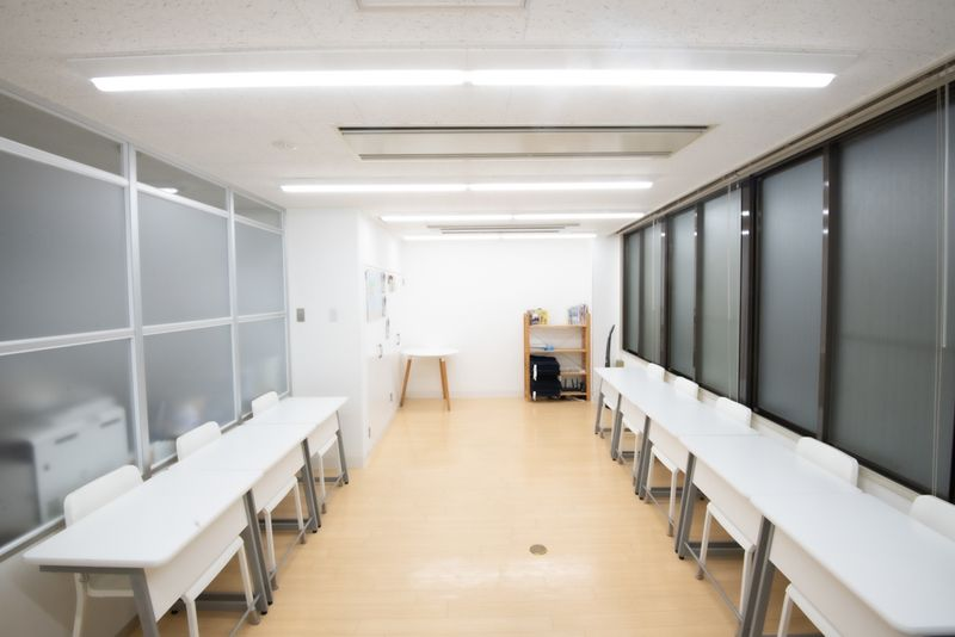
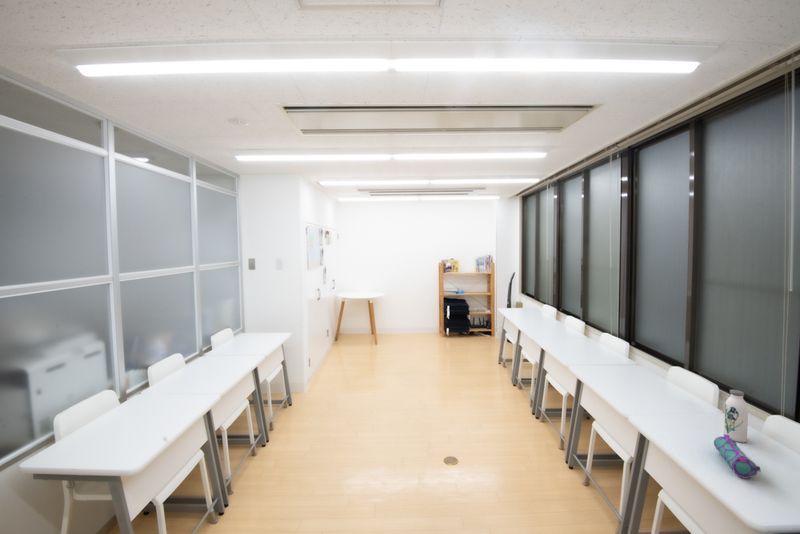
+ pencil case (734, 455)
+ water bottle (736, 414)
